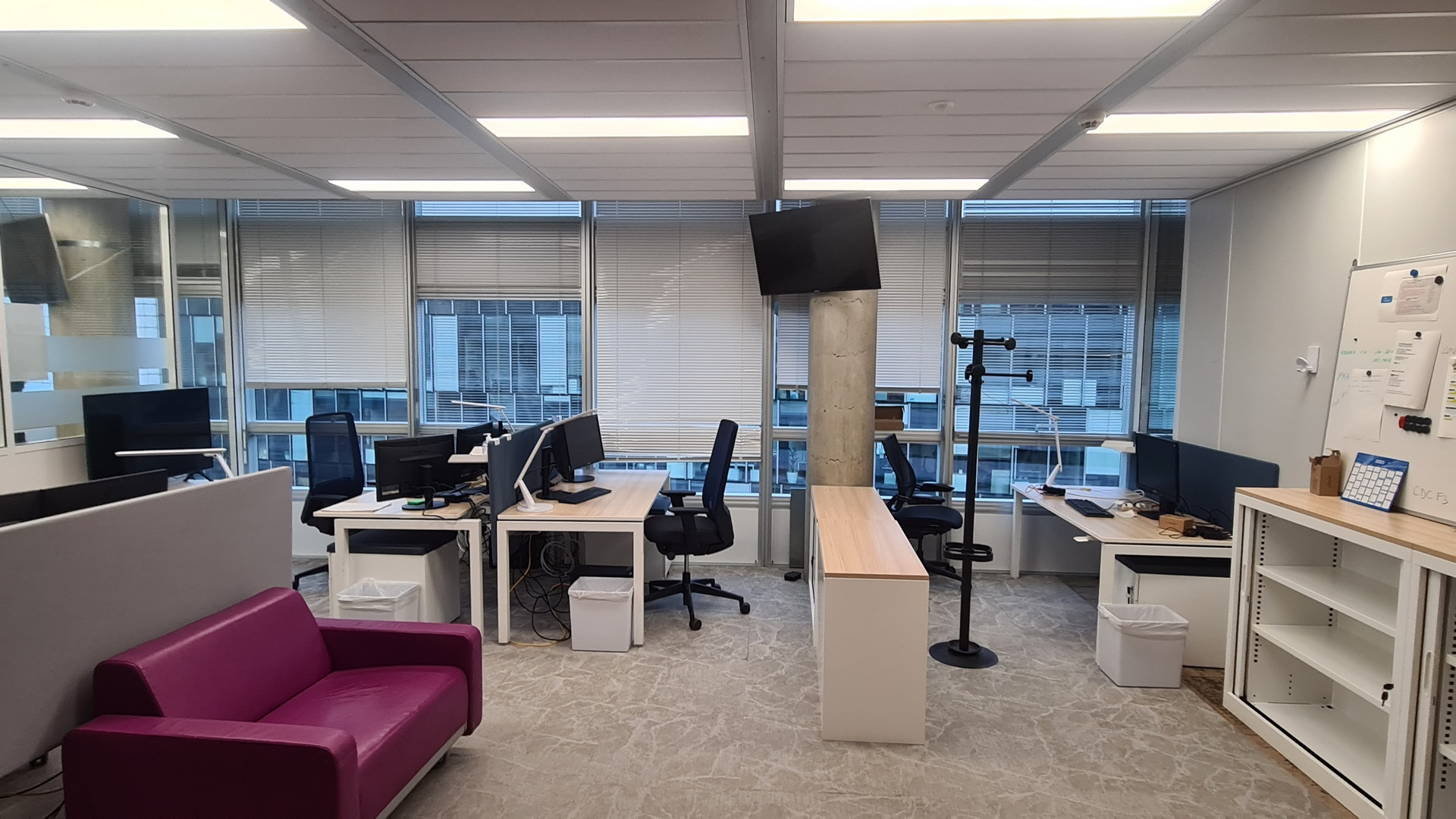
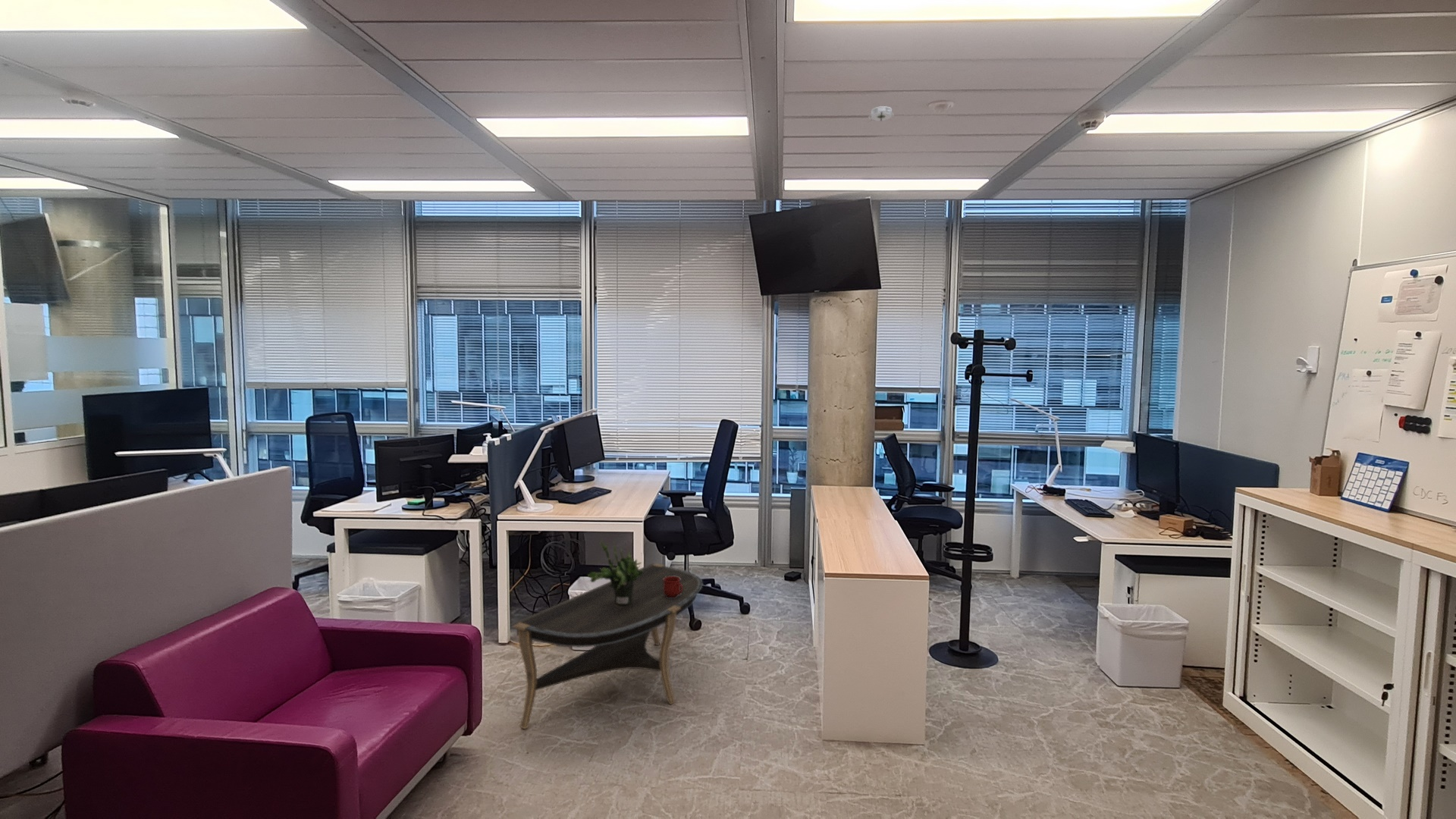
+ mug (674, 588)
+ coffee table (632, 645)
+ smoke detector (880, 114)
+ potted plant (613, 575)
